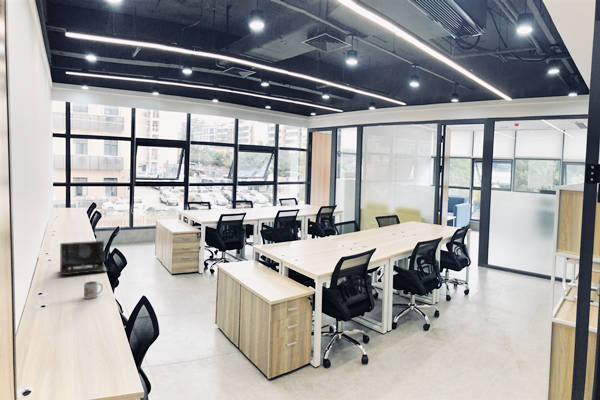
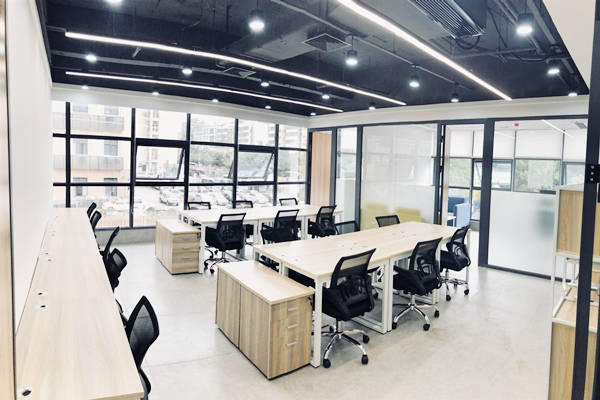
- mug (93, 289)
- laptop (83, 257)
